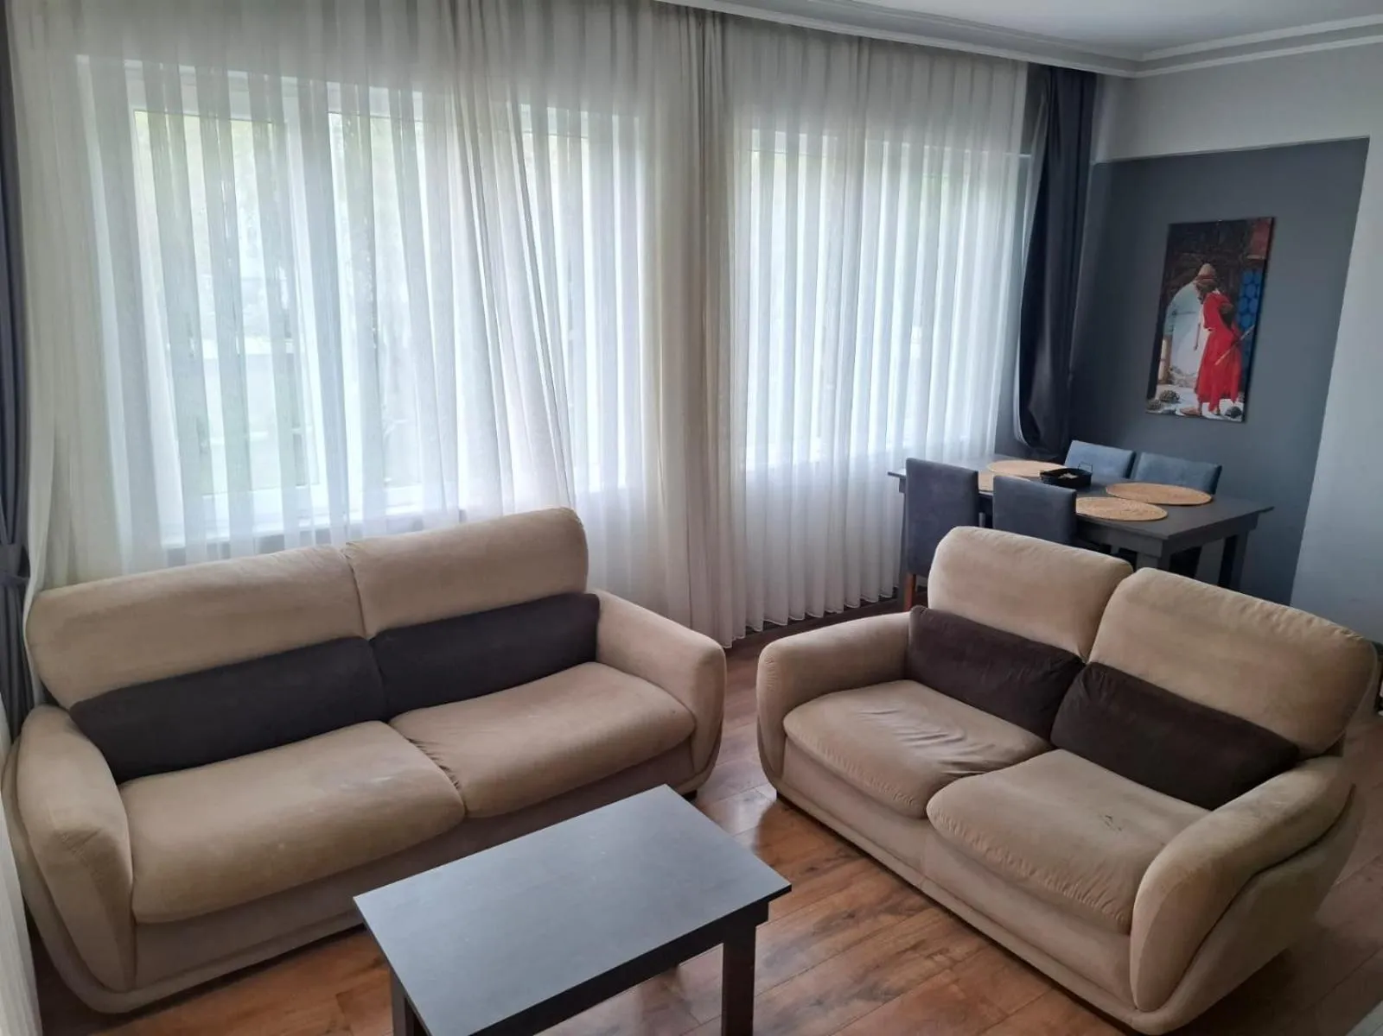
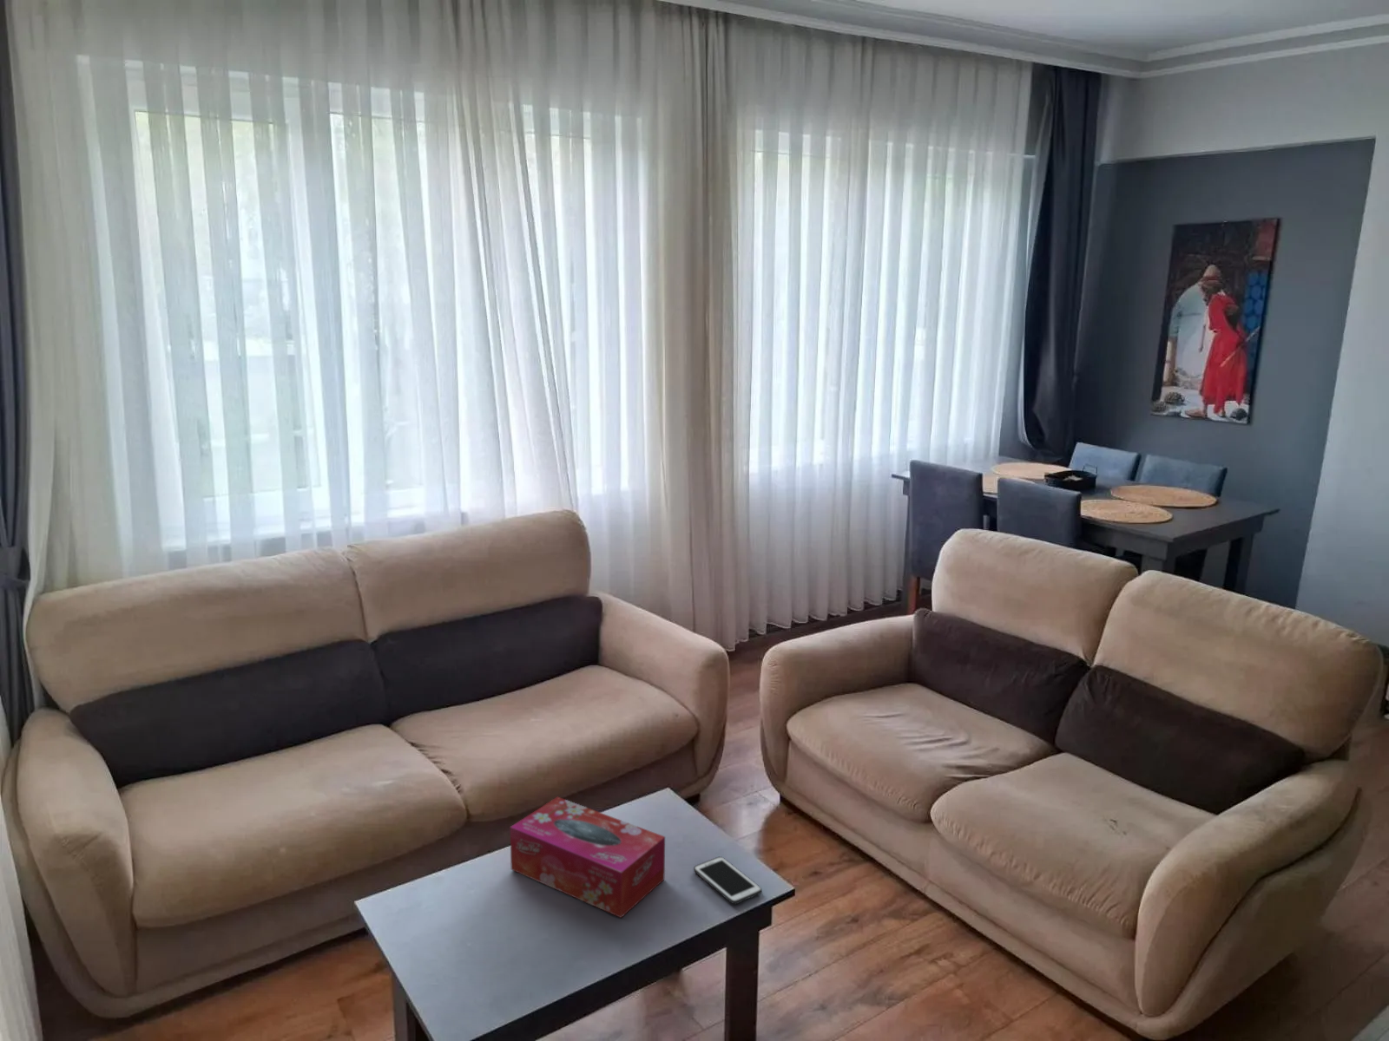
+ tissue box (587, 853)
+ cell phone (726, 879)
